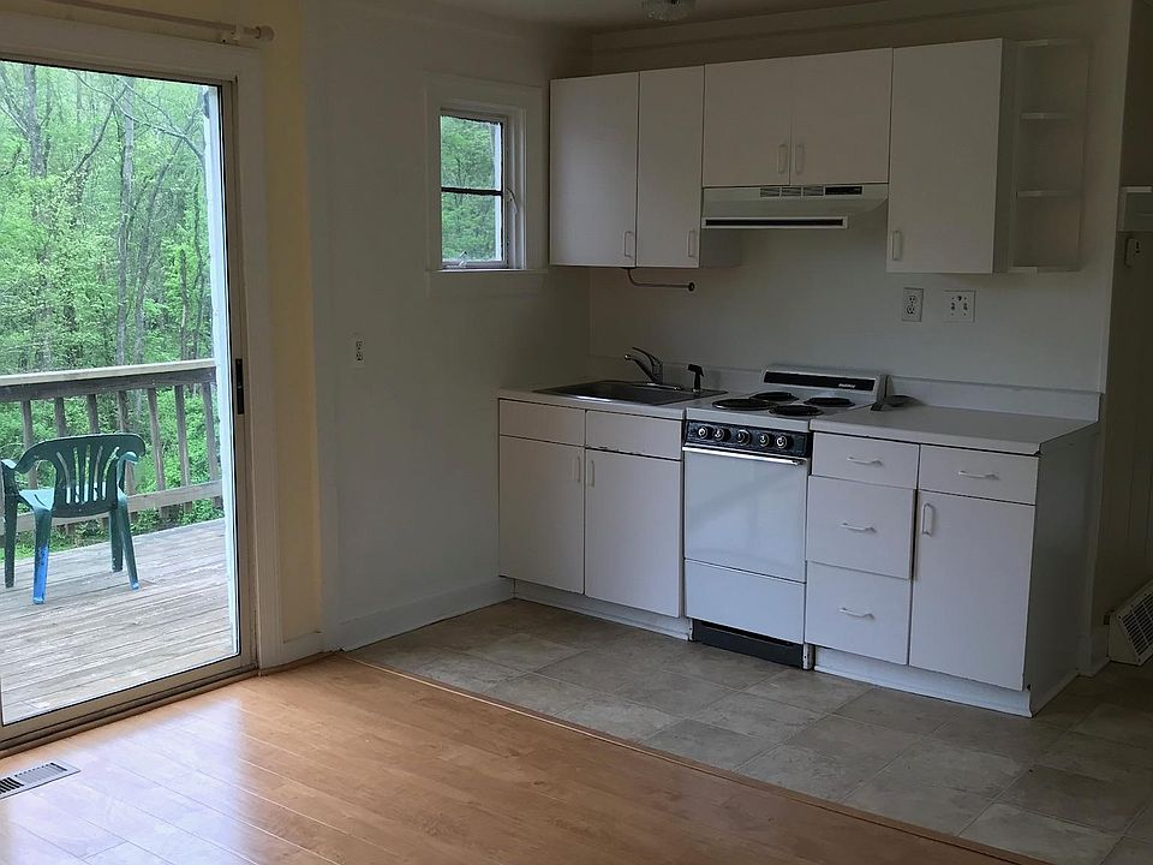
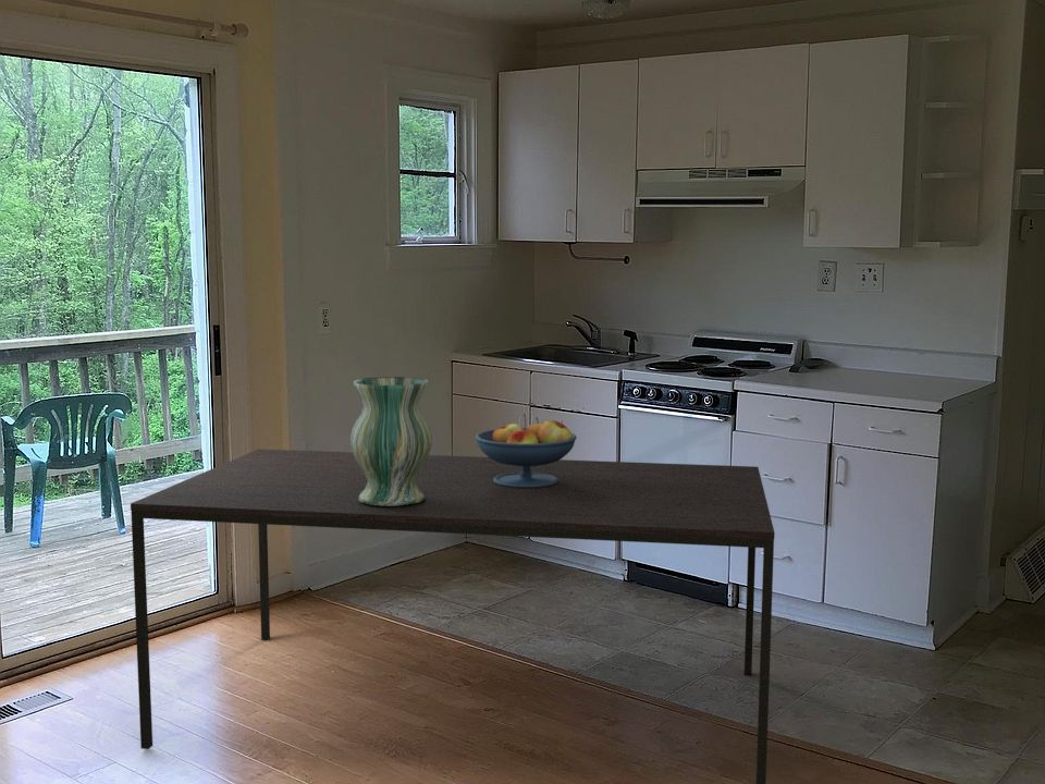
+ fruit bowl (526, 450)
+ vase (391, 440)
+ dining table (471, 534)
